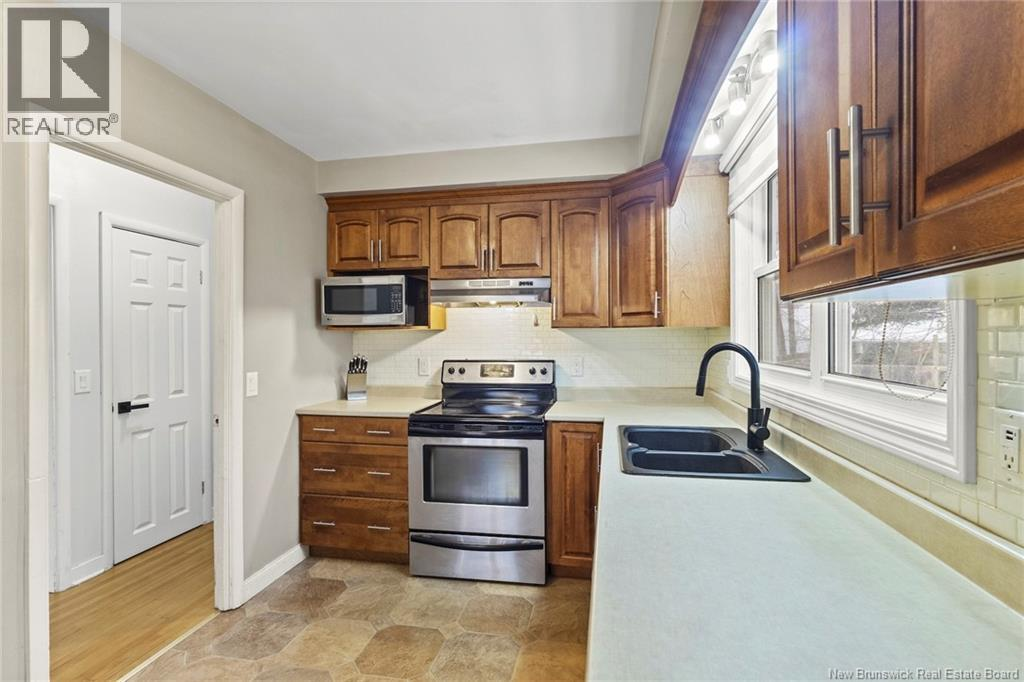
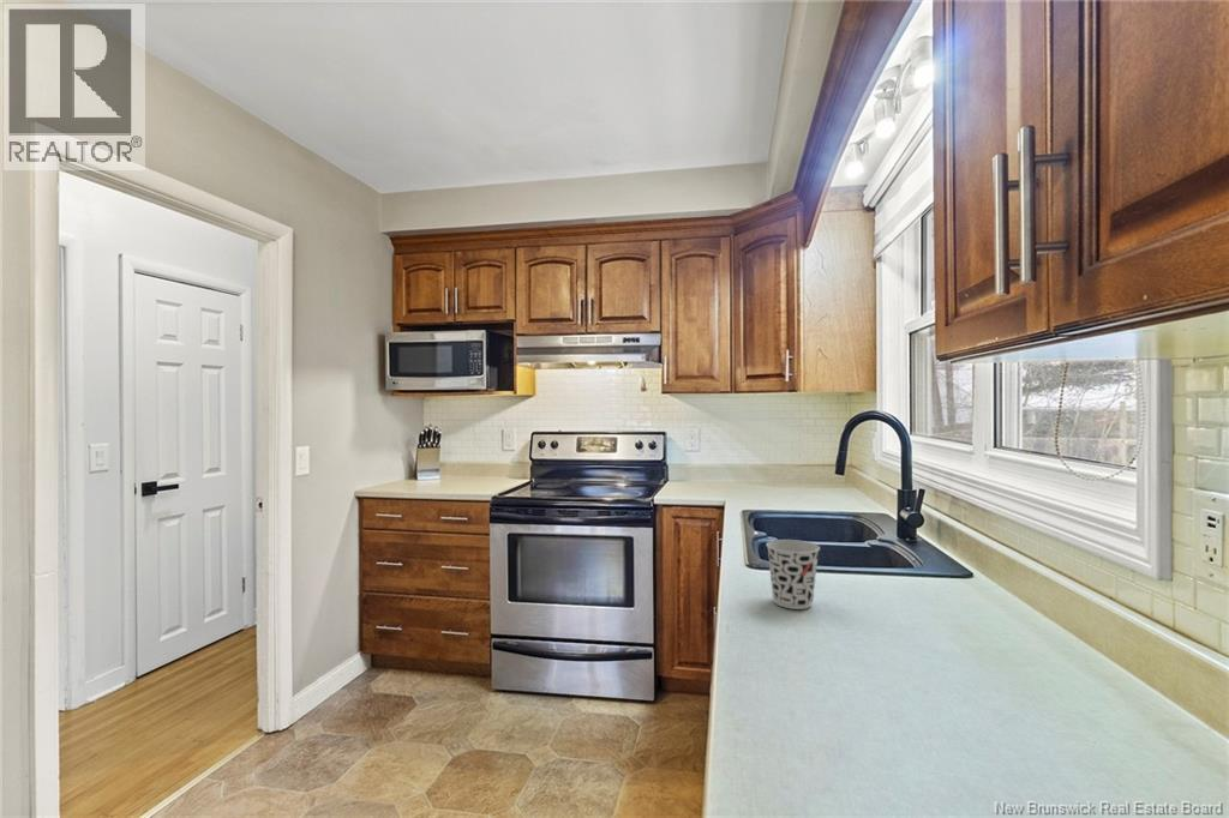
+ cup (792, 573)
